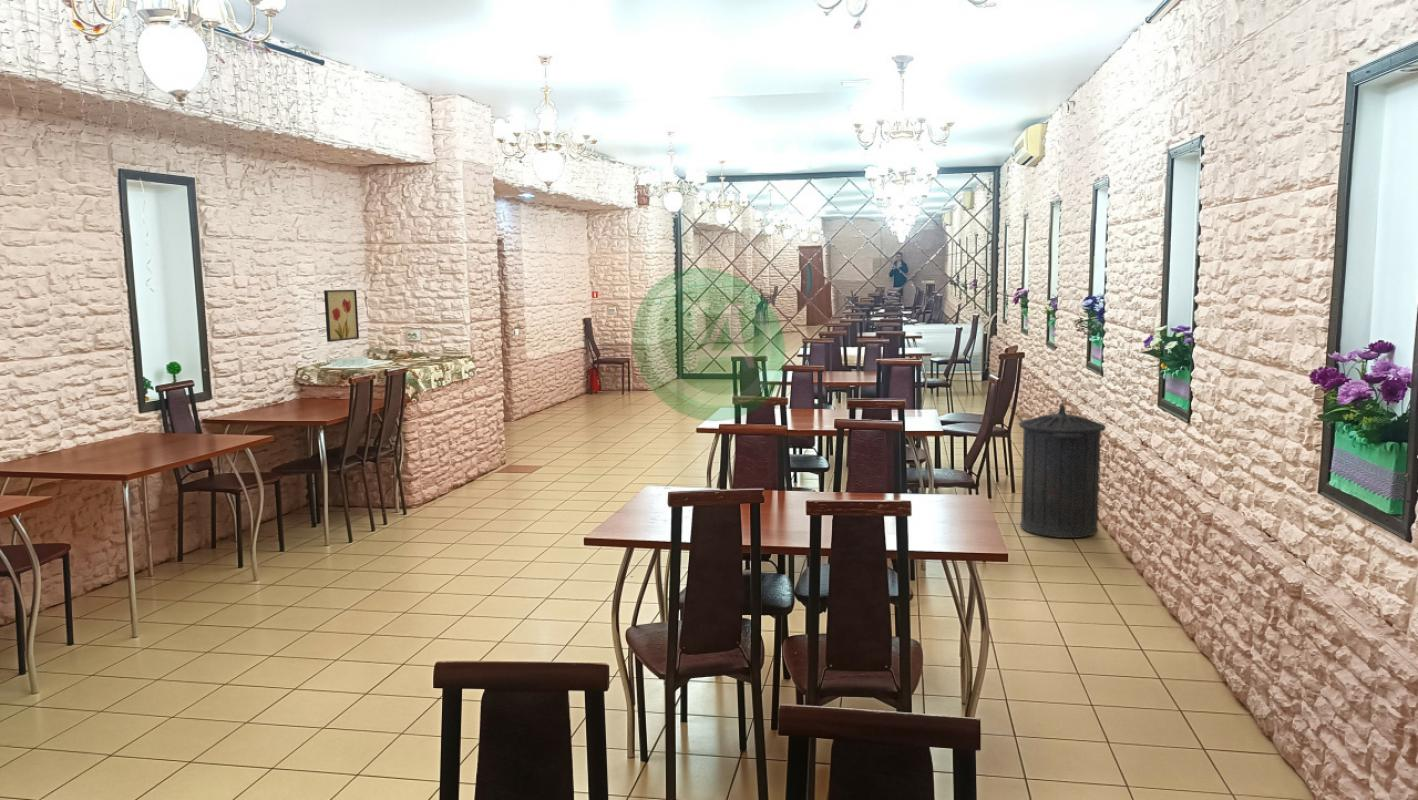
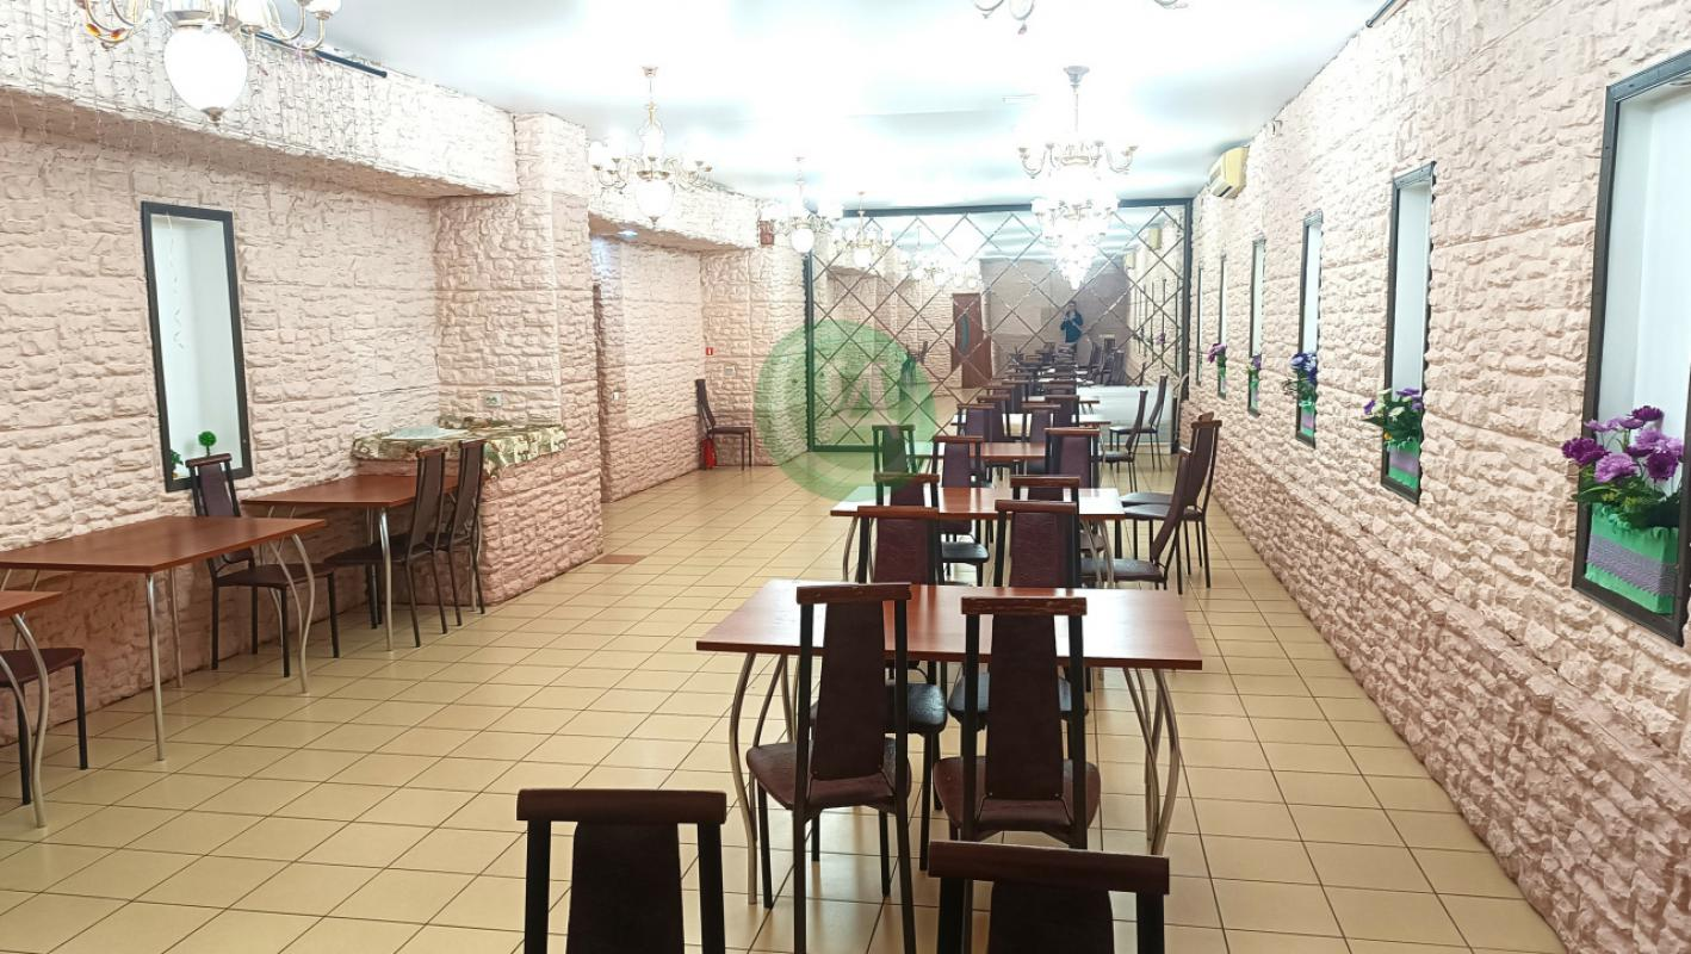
- trash can (1060, 466)
- wall art (341, 315)
